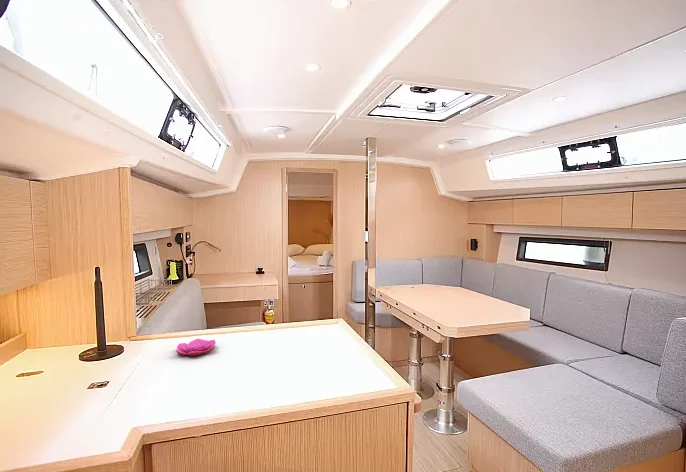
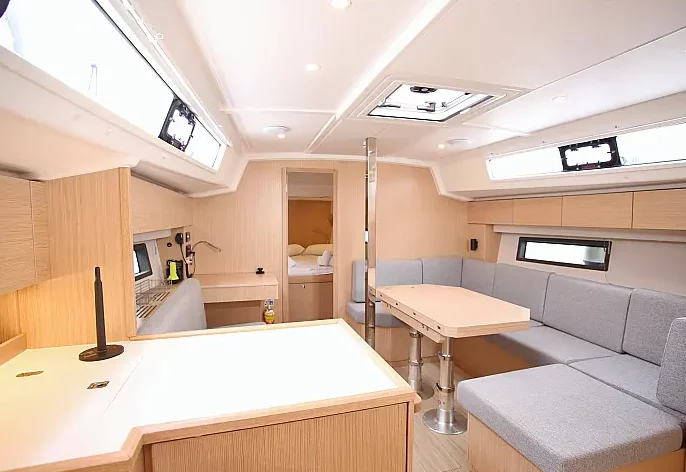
- flower (196, 347)
